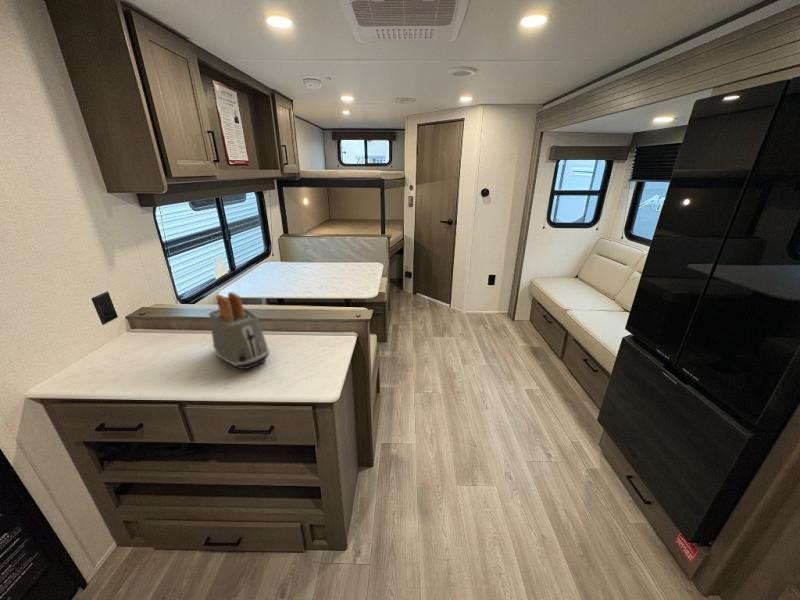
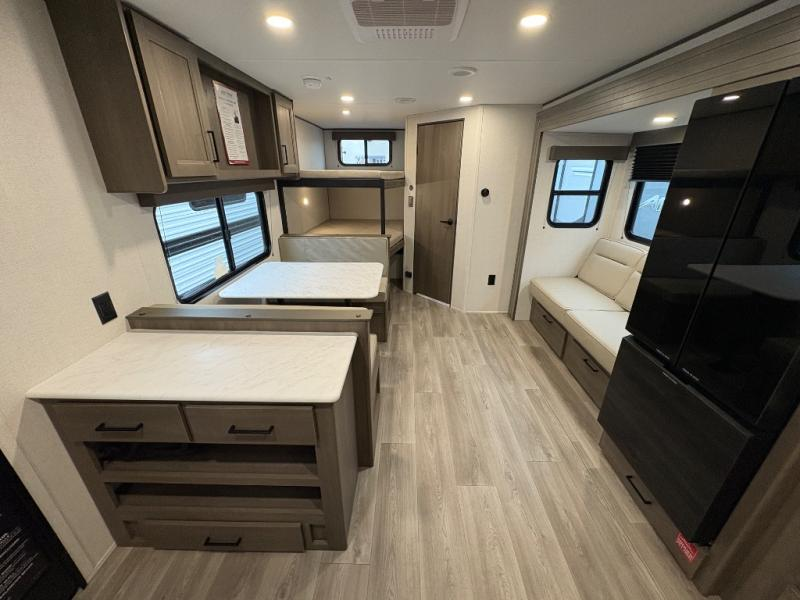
- toaster (236, 327)
